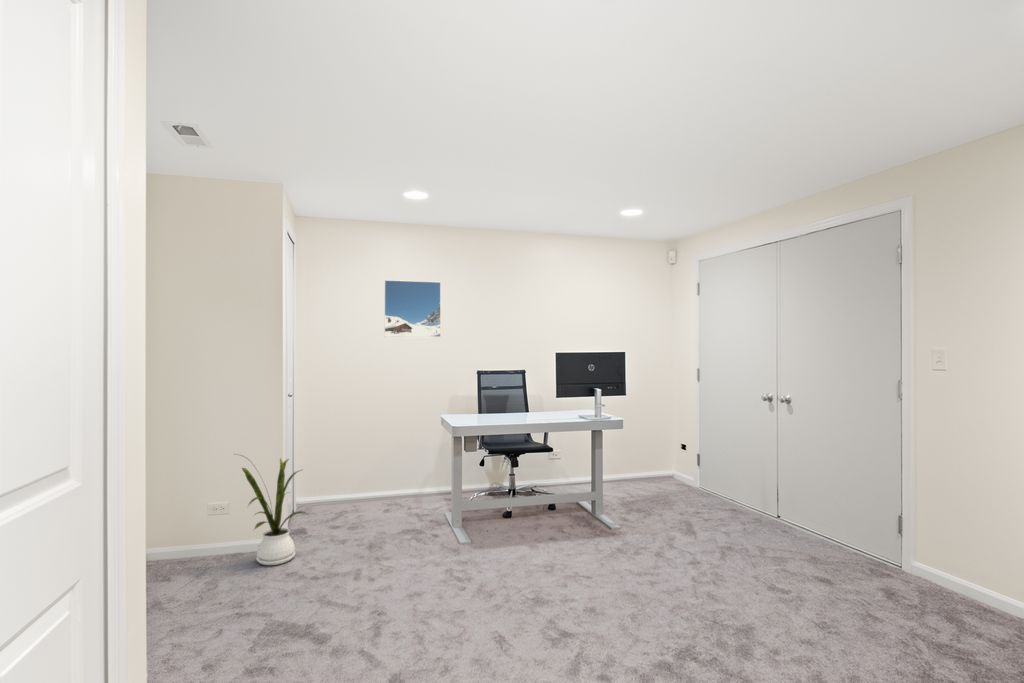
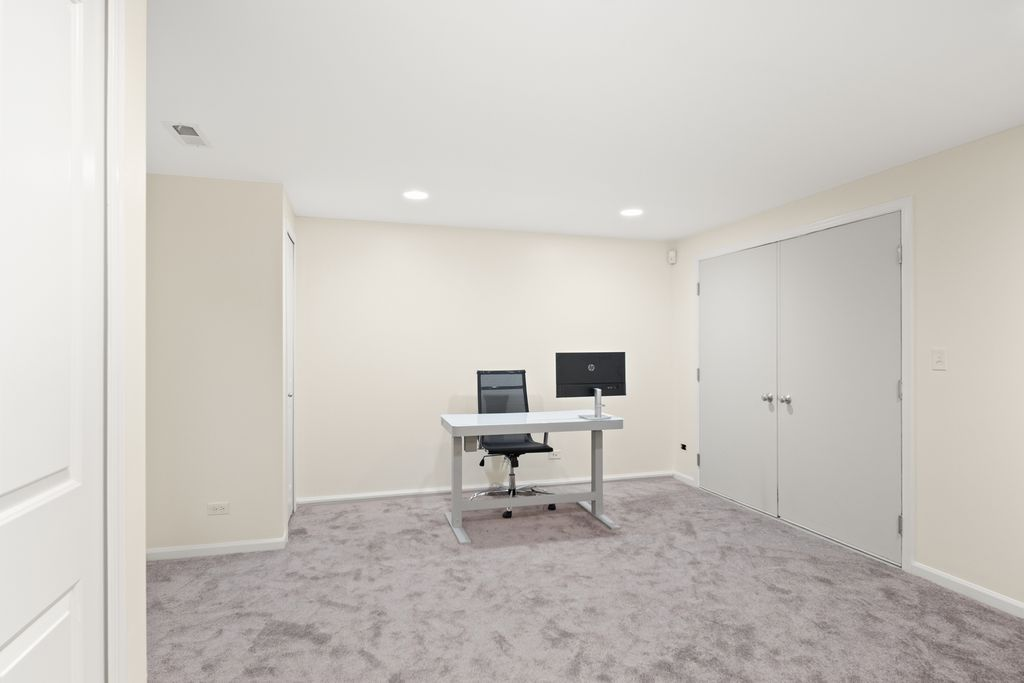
- house plant (271, 505)
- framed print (412, 309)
